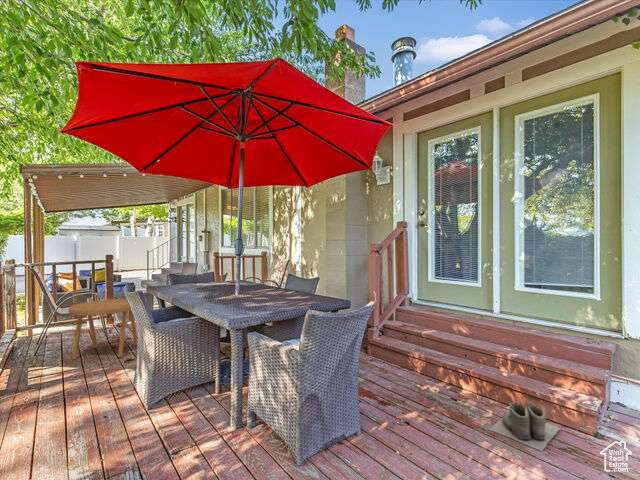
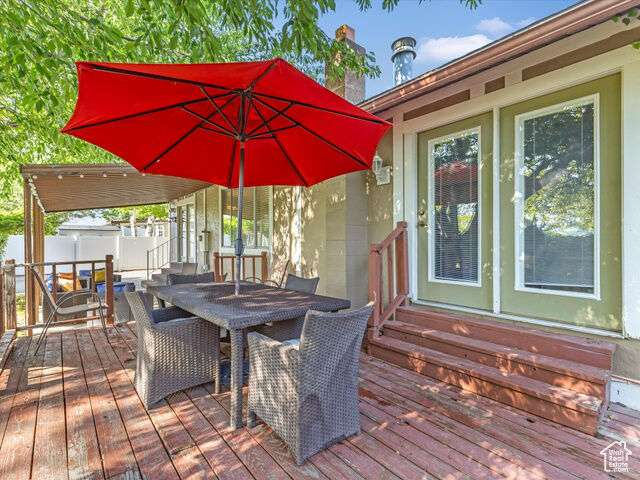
- boots (524, 415)
- side table (94, 329)
